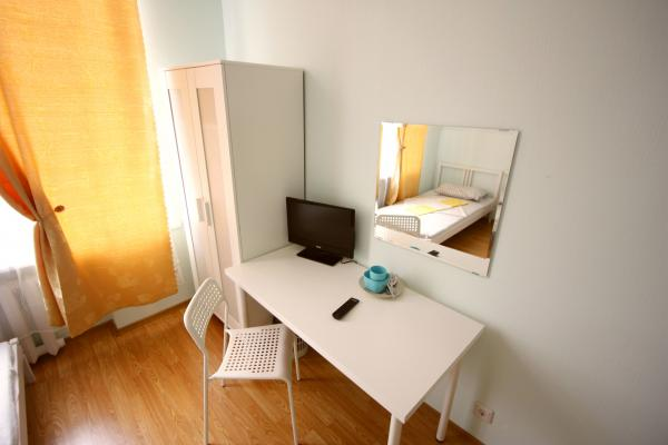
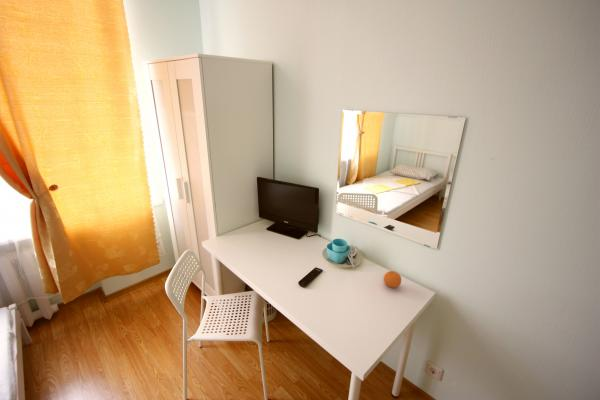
+ fruit (392, 279)
